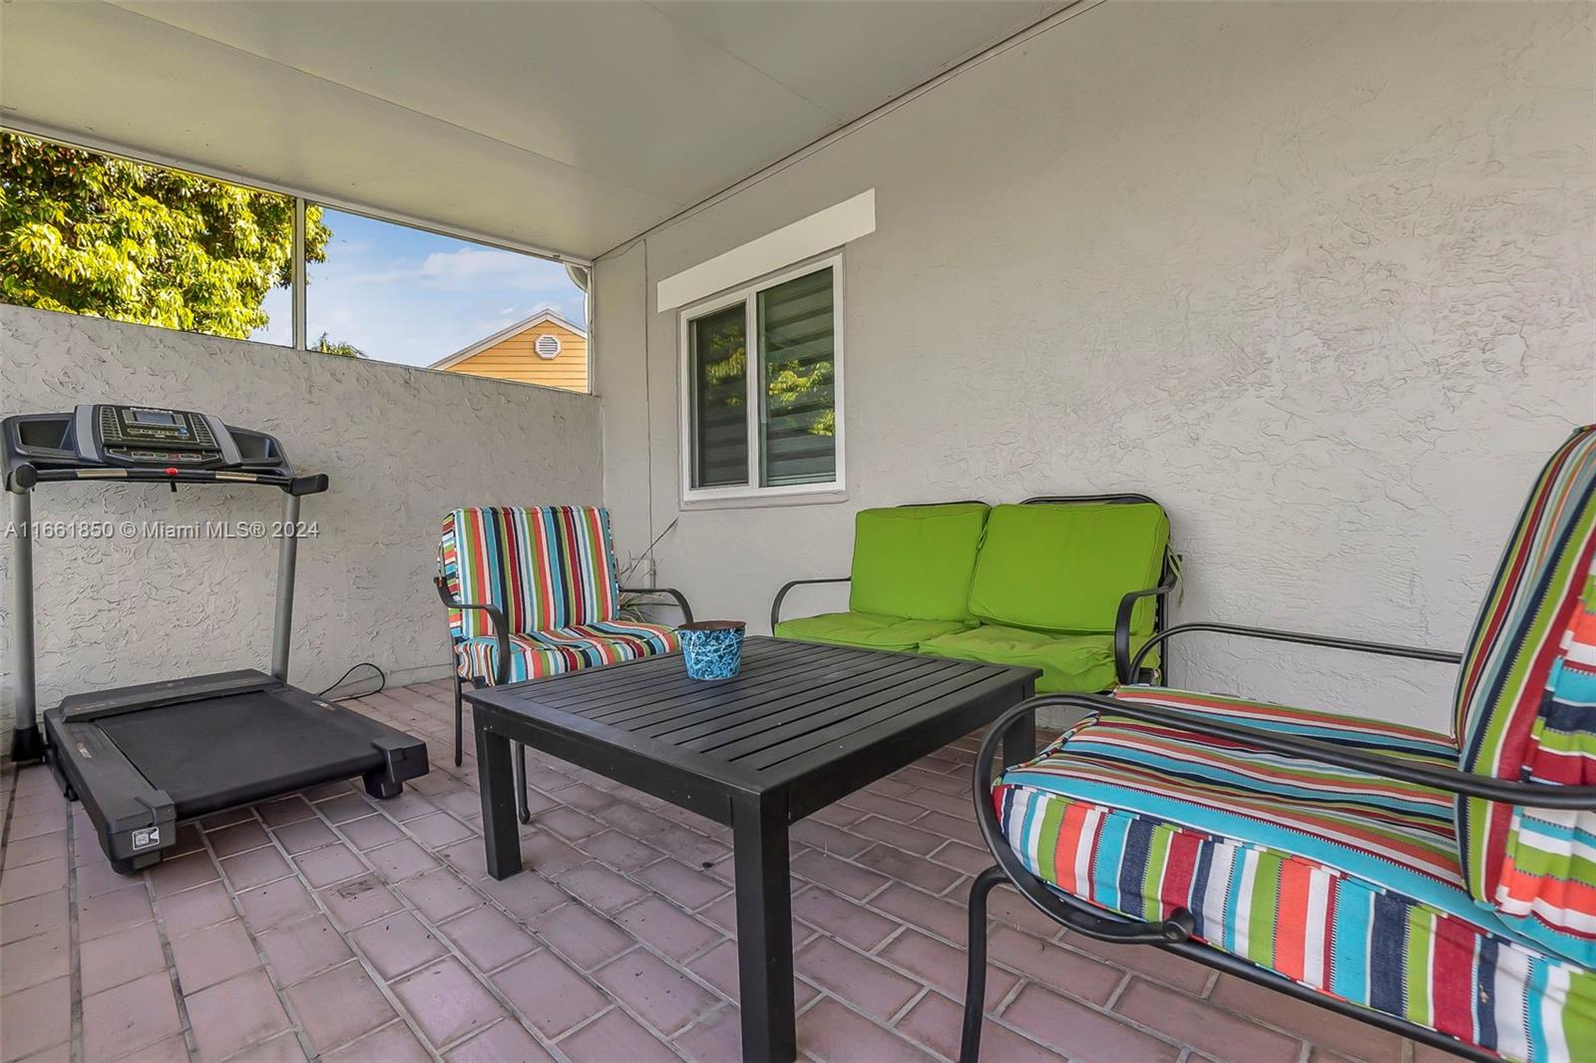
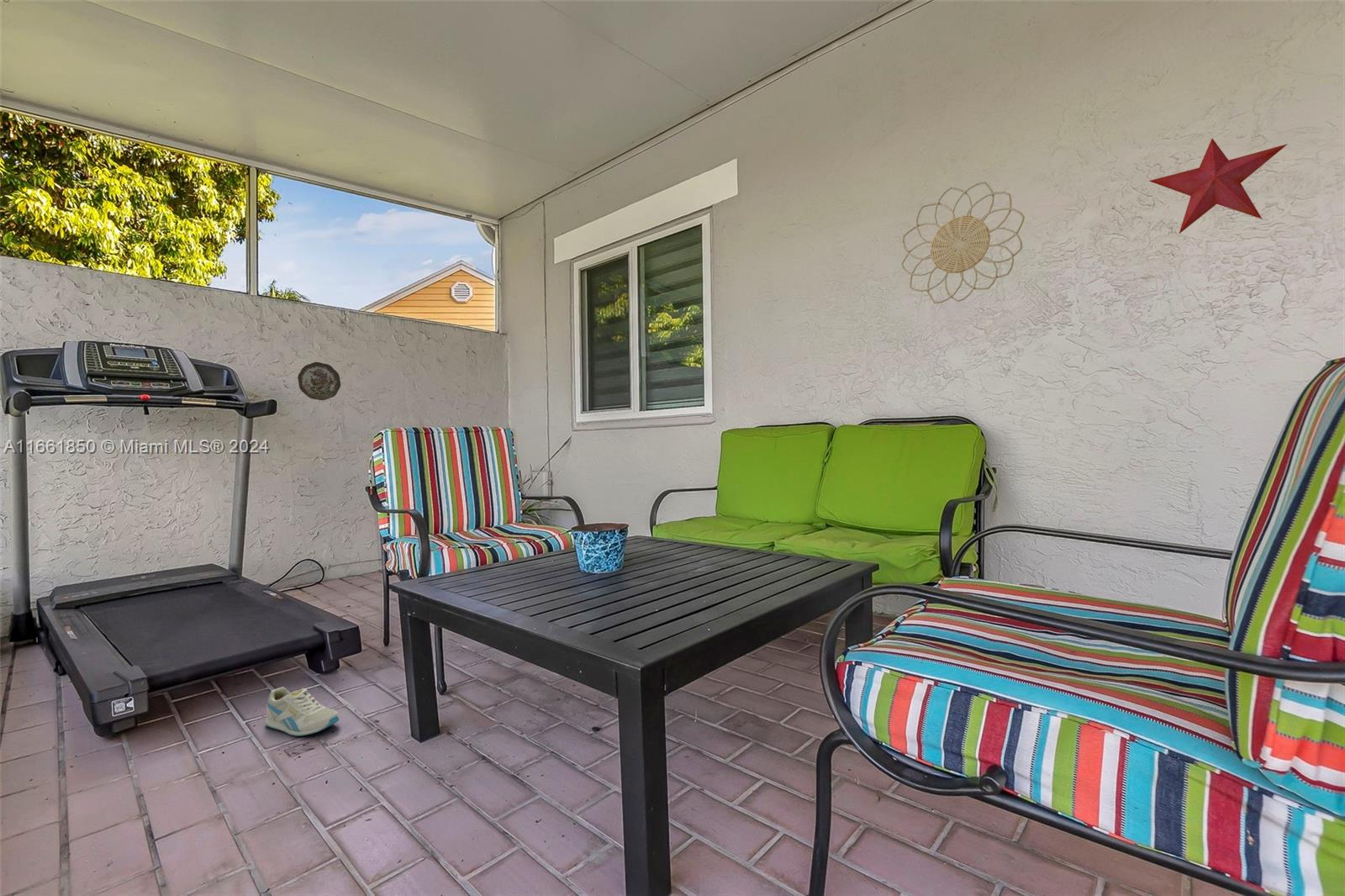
+ sneaker (301, 709)
+ decorative star (1214, 182)
+ decorative wall piece (958, 243)
+ decorative plate (319, 381)
